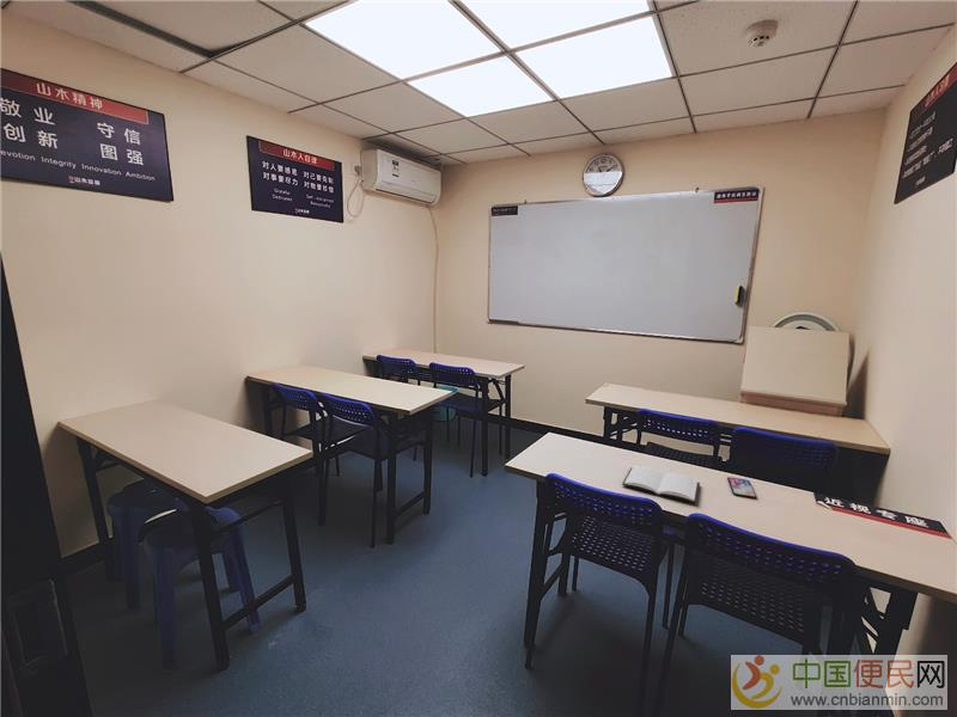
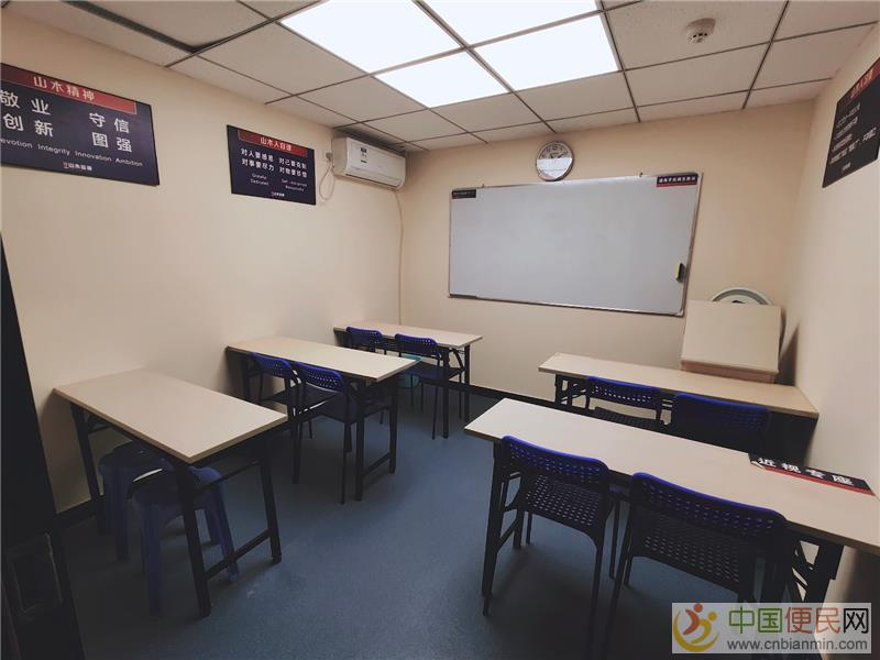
- book (660, 482)
- smartphone (740, 486)
